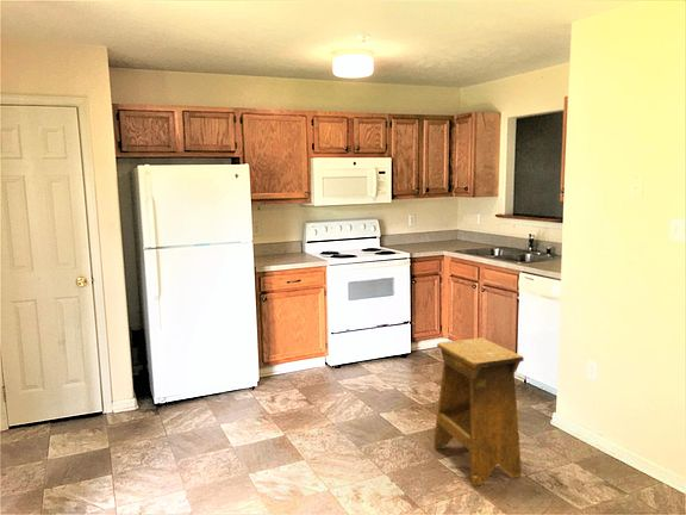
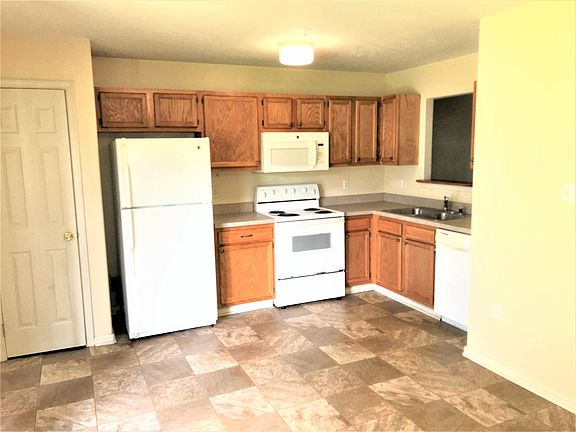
- stool (475, 405)
